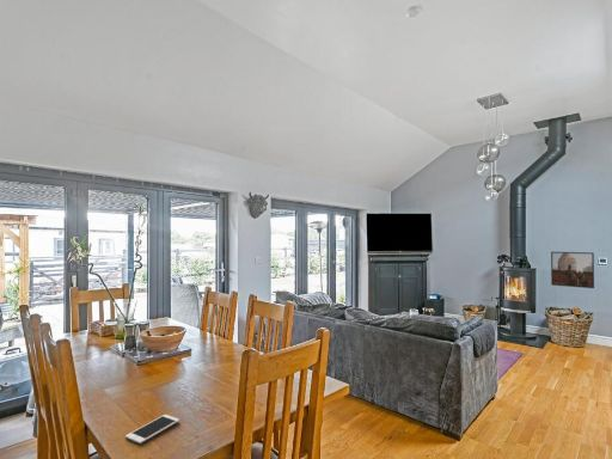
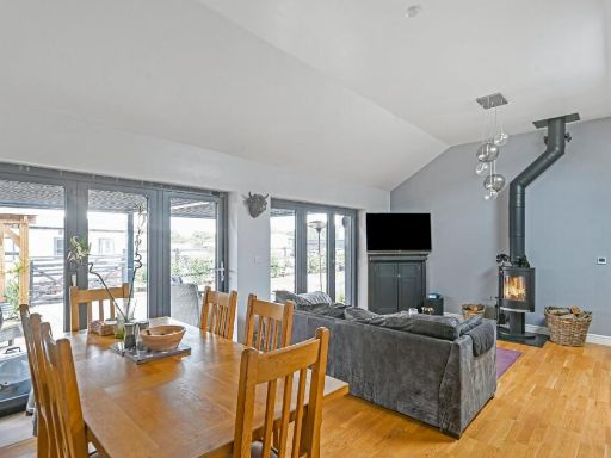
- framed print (571, 269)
- cell phone (153, 428)
